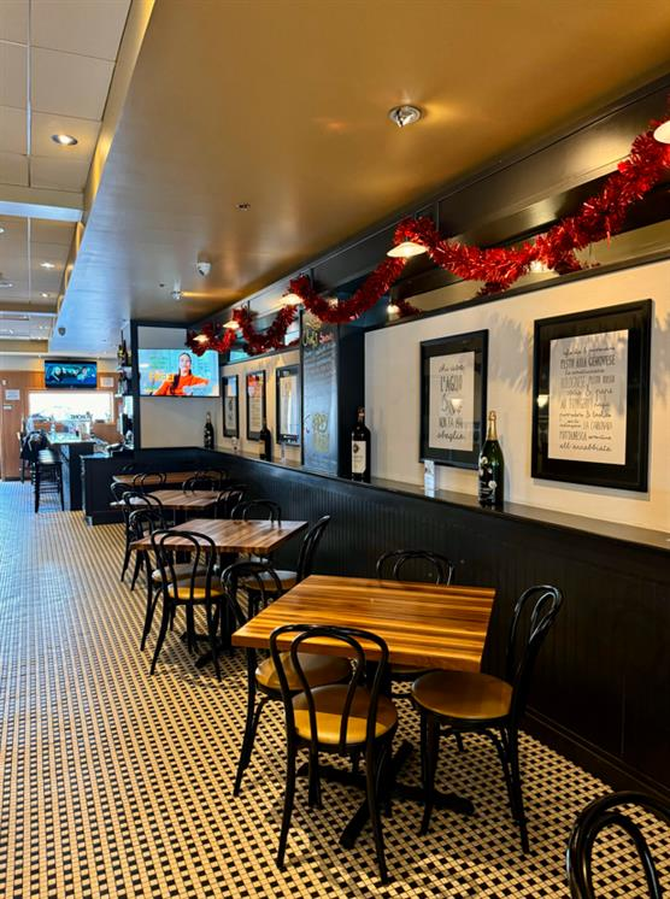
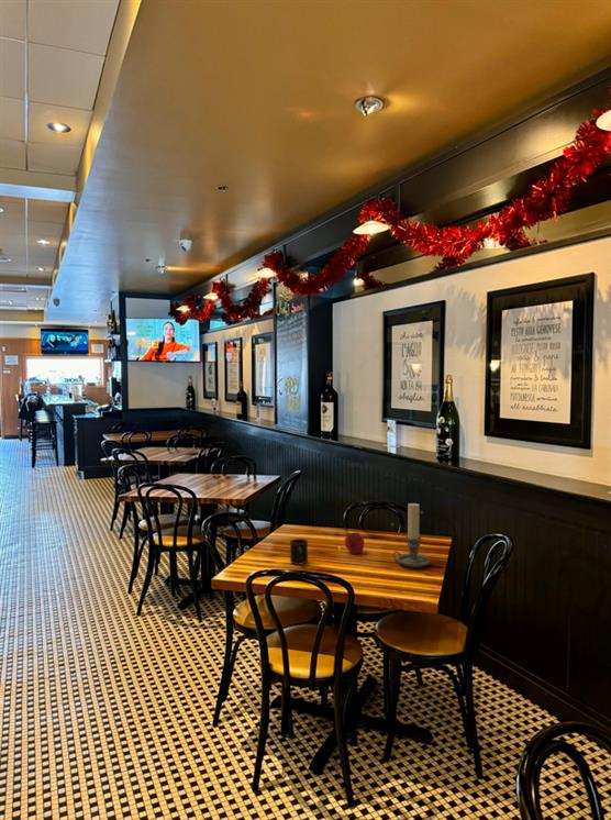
+ mug (299, 553)
+ apple (354, 542)
+ candle holder (410, 533)
